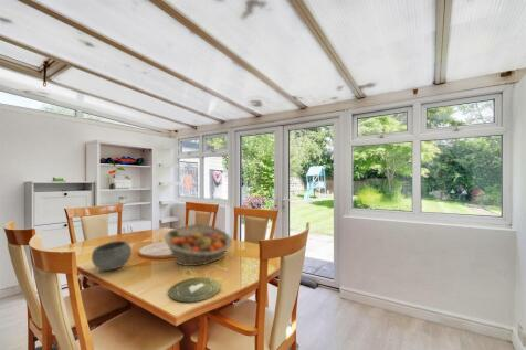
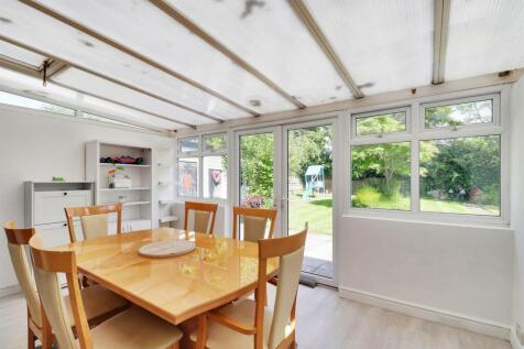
- plate (194, 288)
- bowl (112, 255)
- fruit basket (199, 243)
